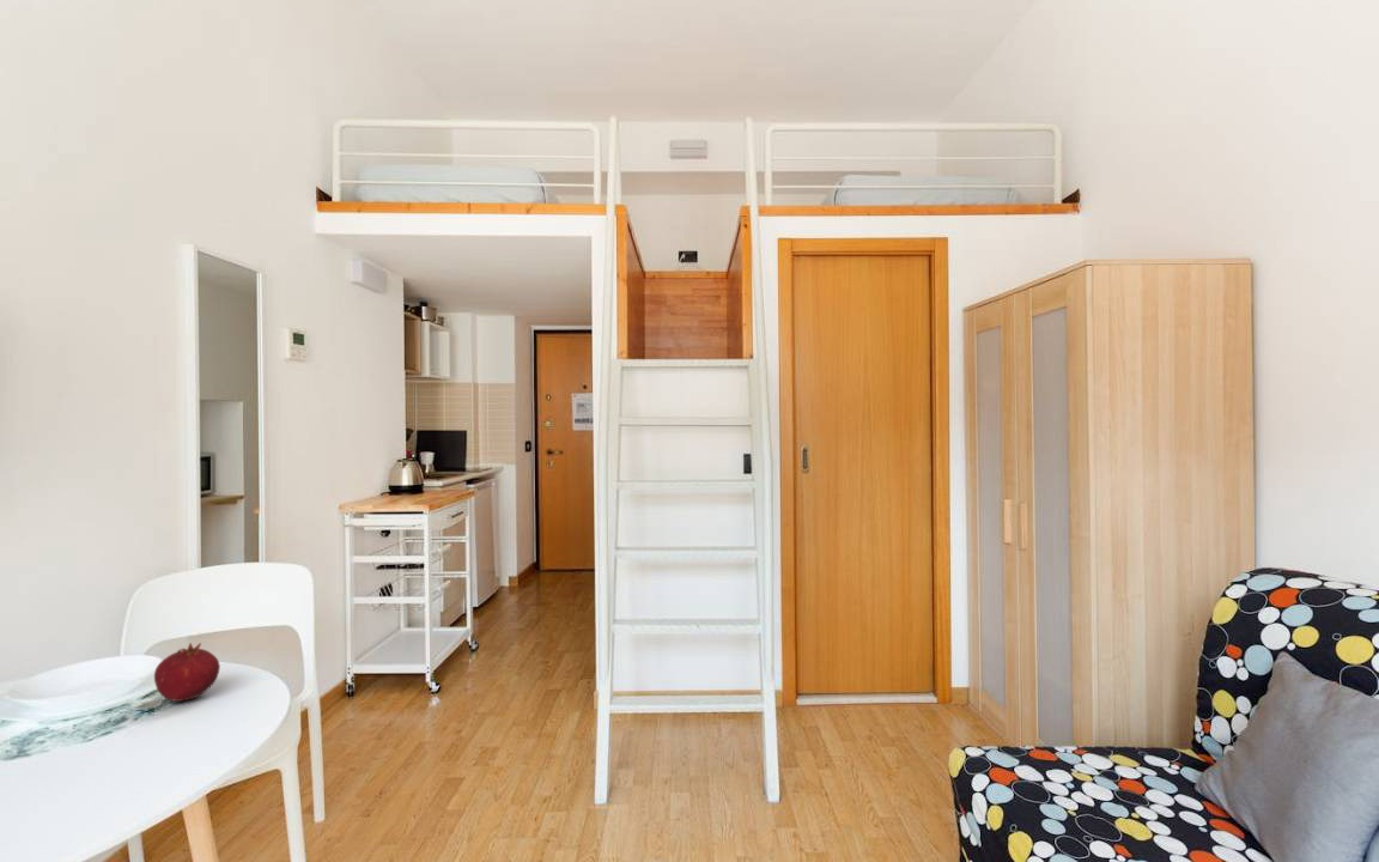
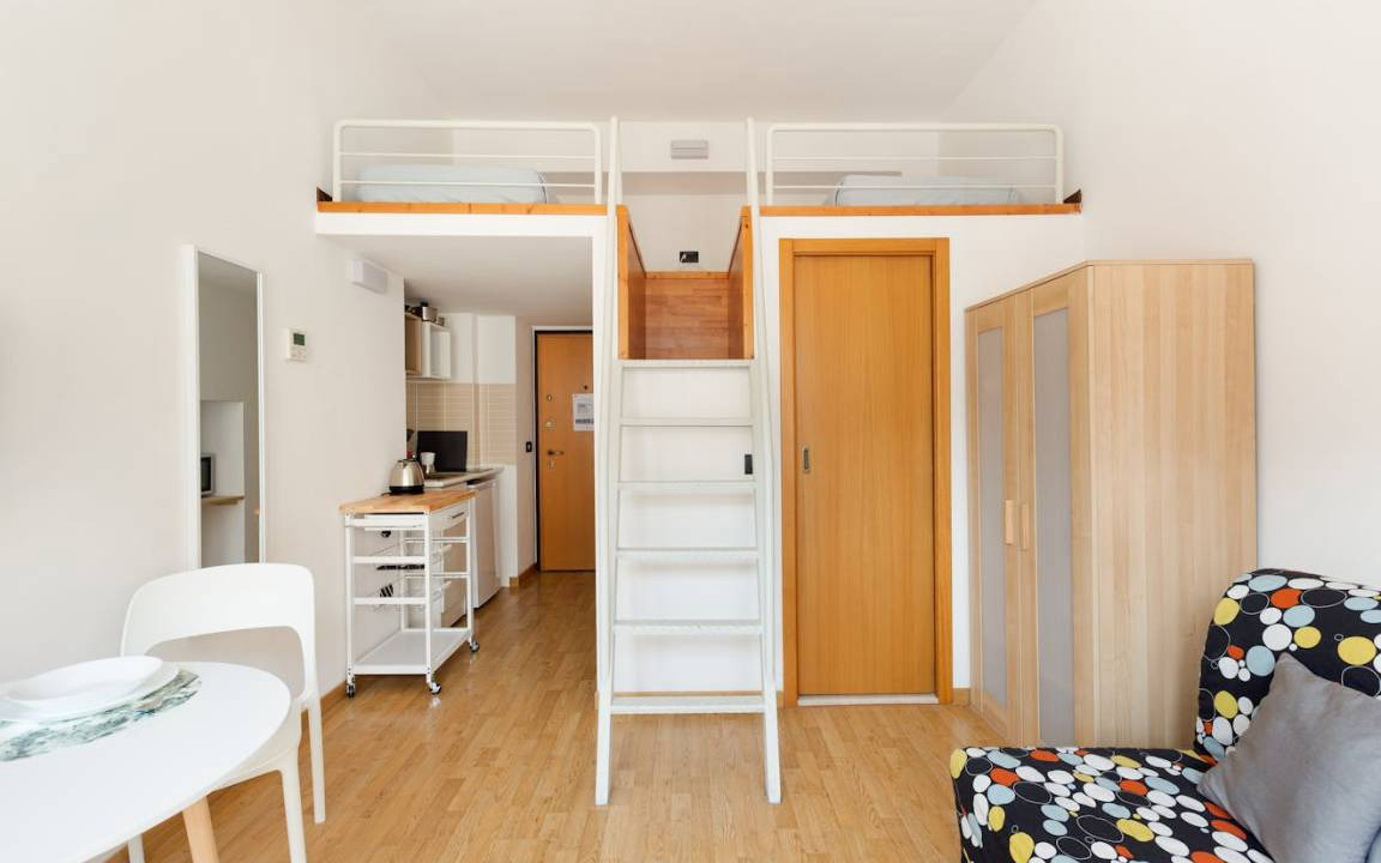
- fruit (187, 672)
